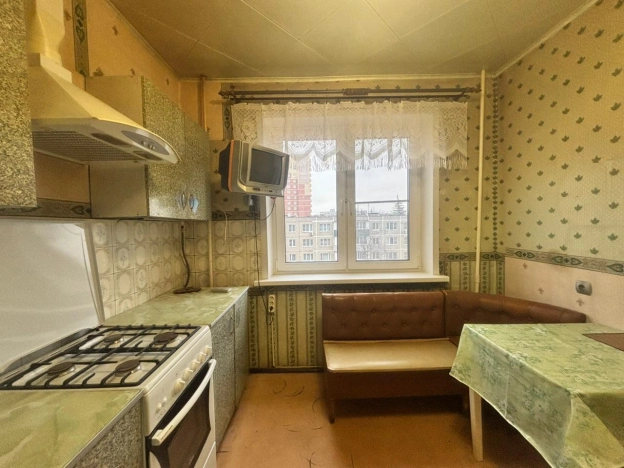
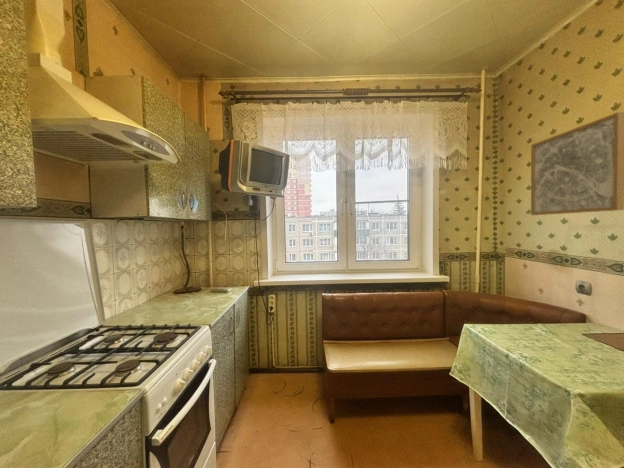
+ wall art (570, 172)
